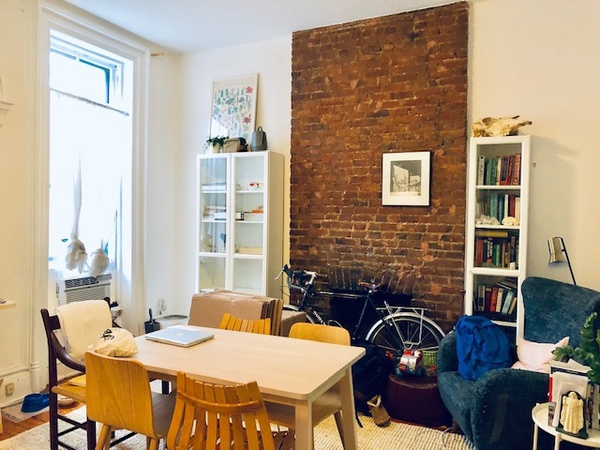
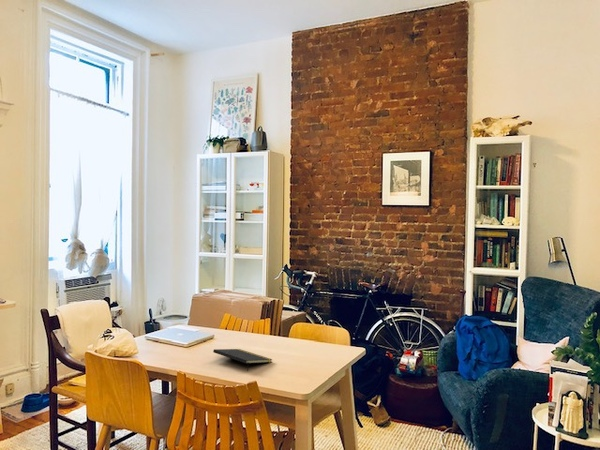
+ notepad (242, 355)
